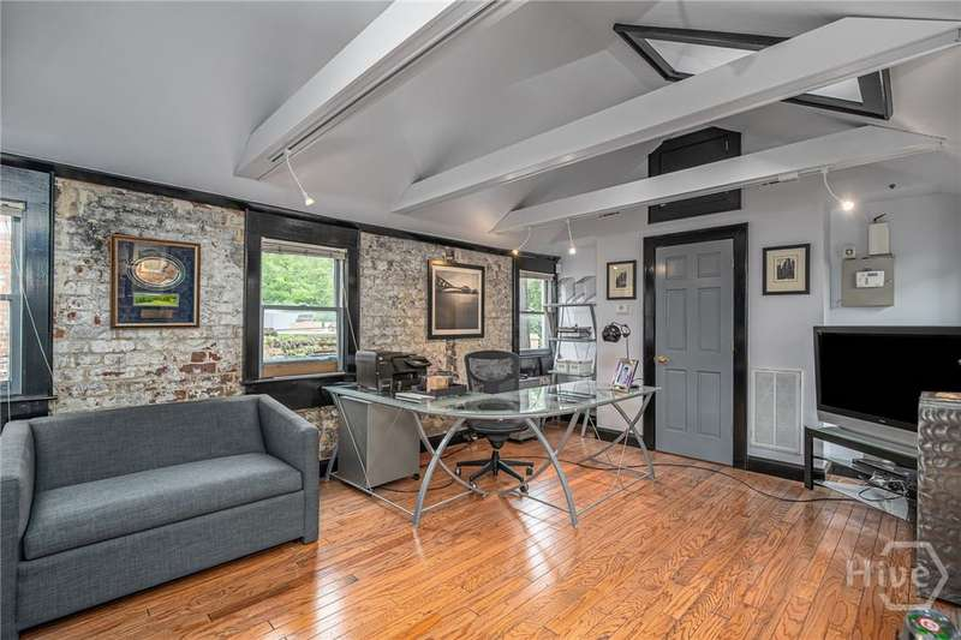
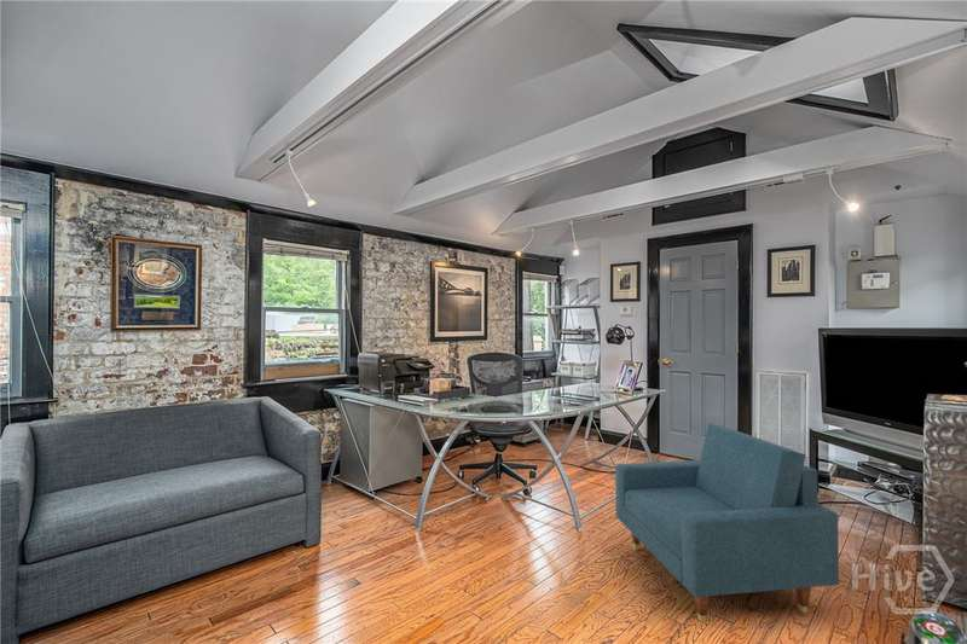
+ armchair (710, 506)
